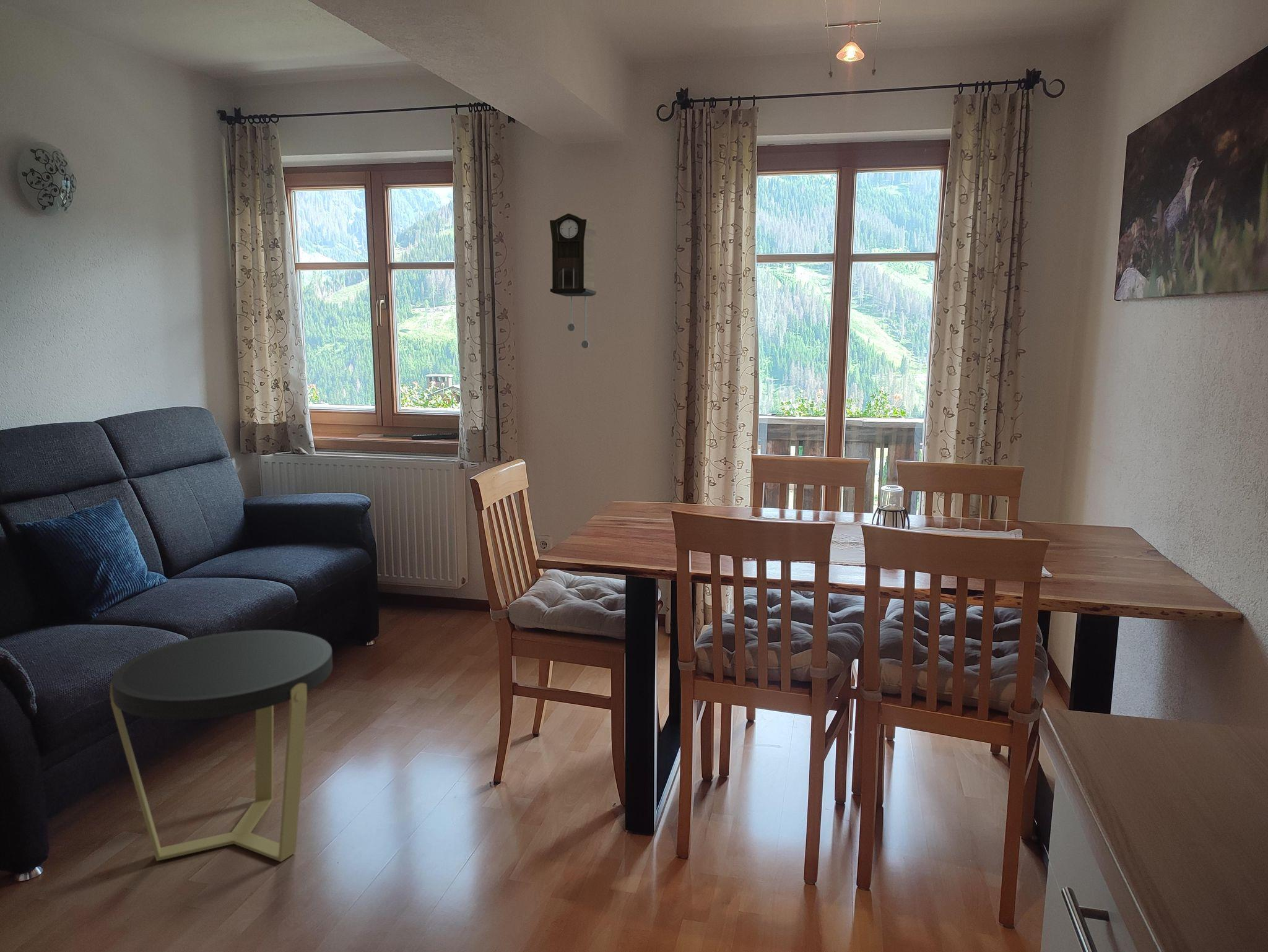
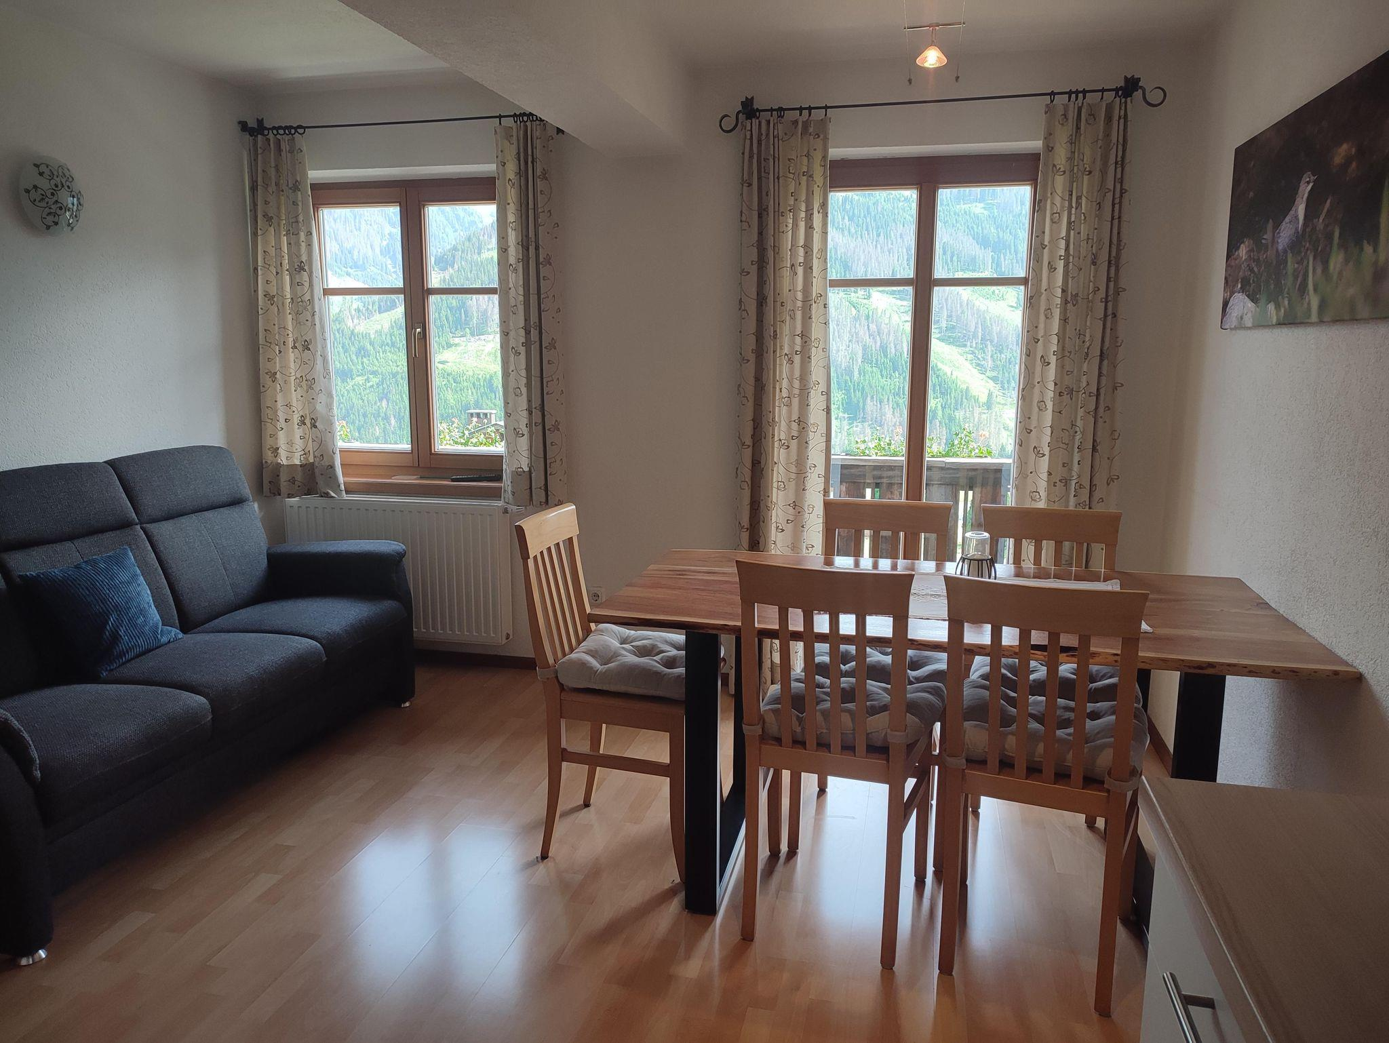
- pendulum clock (573, 282)
- side table (256, 750)
